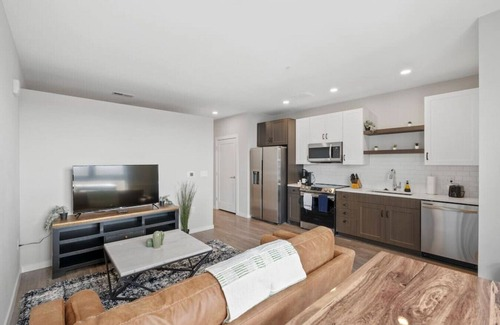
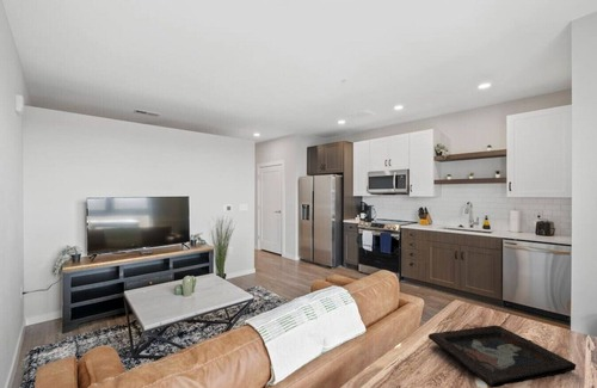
+ decorative tray (494, 351)
